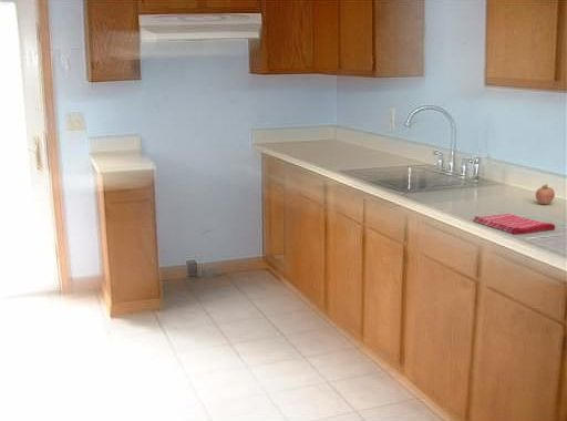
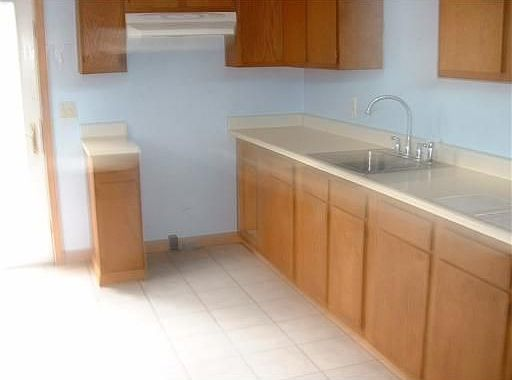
- dish towel (513, 223)
- fruit (545, 194)
